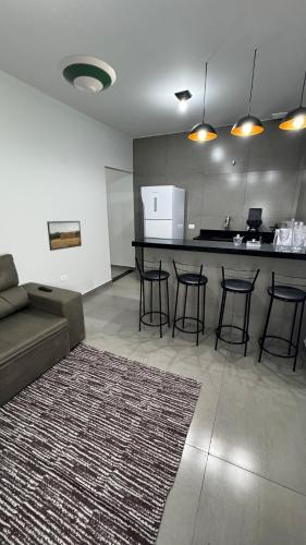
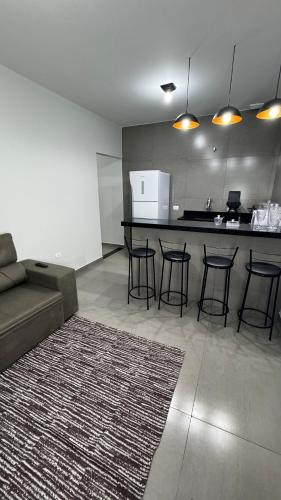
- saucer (88, 82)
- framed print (65, 234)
